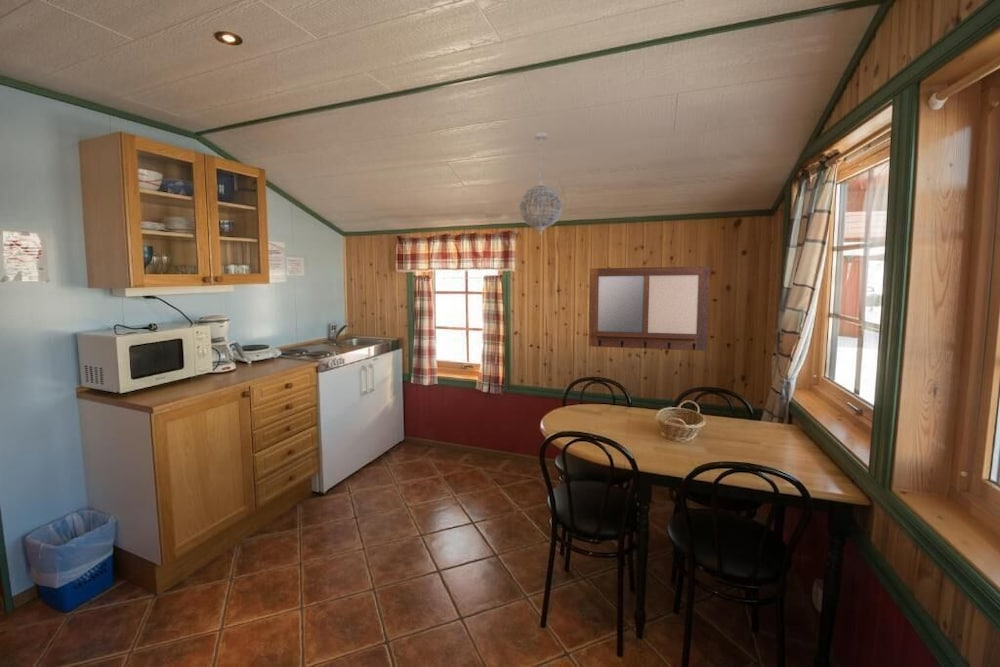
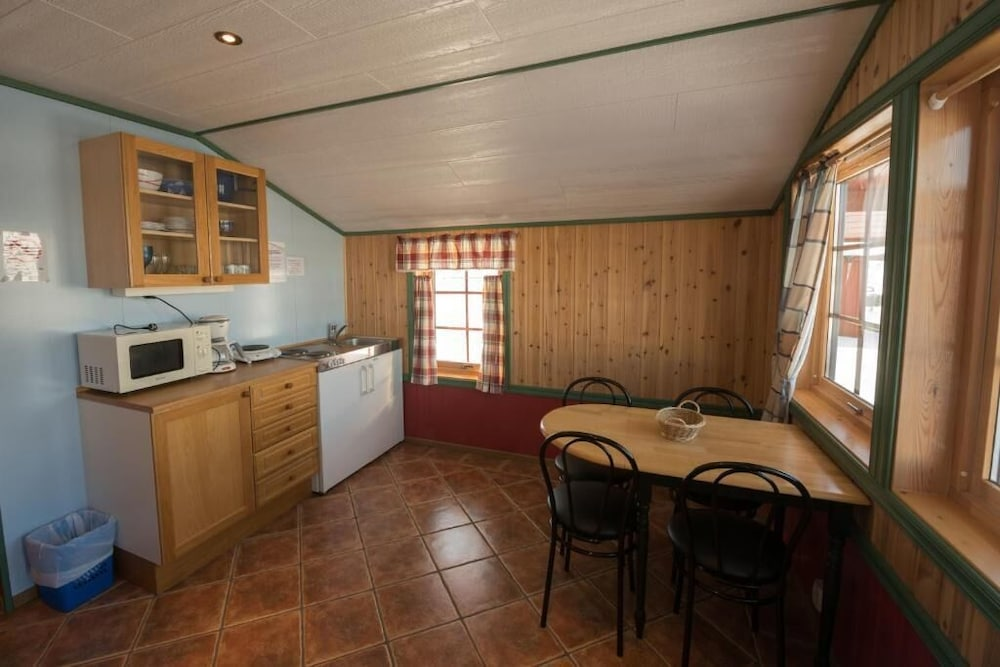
- writing board (646, 308)
- pendant light (540, 185)
